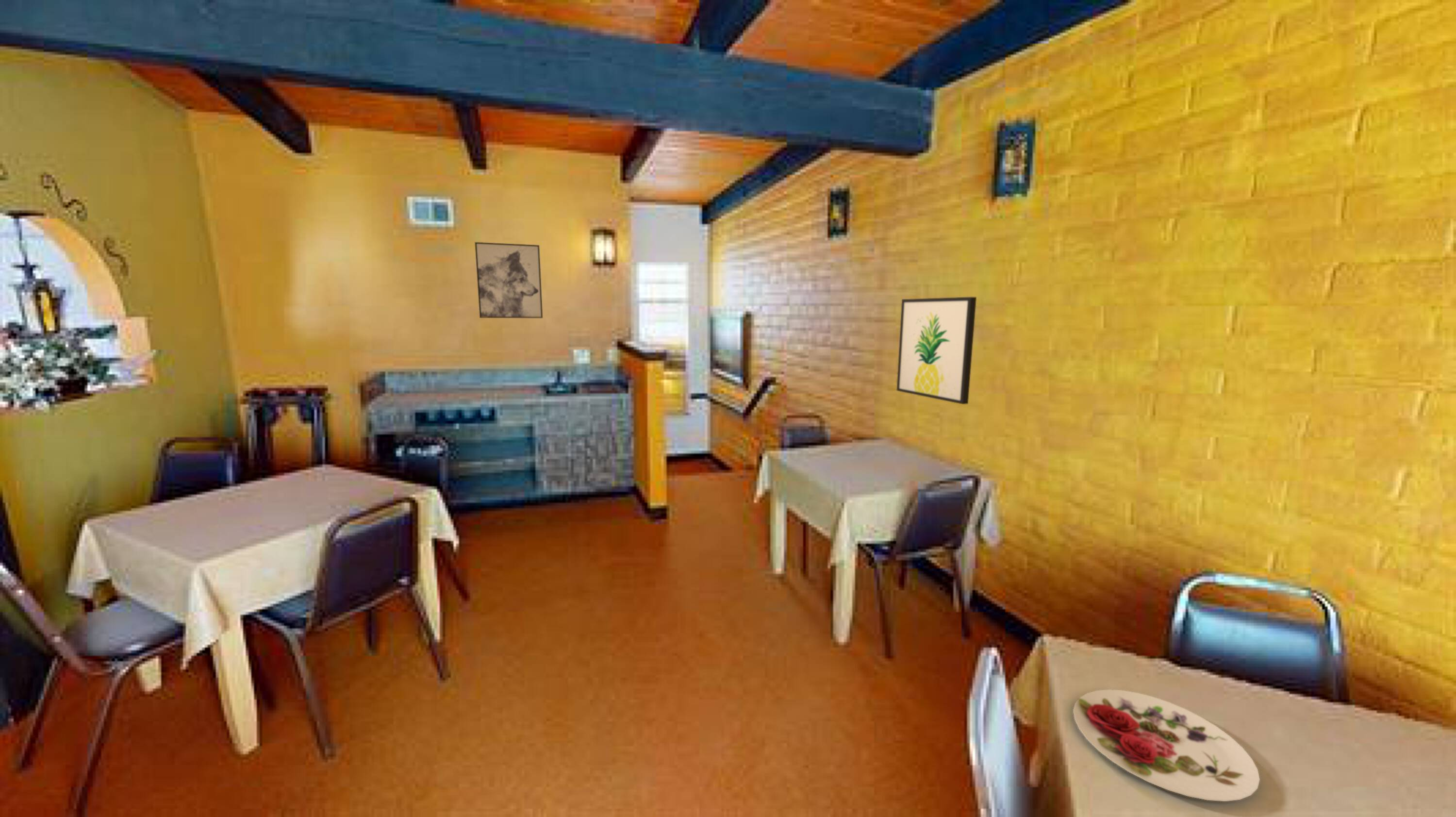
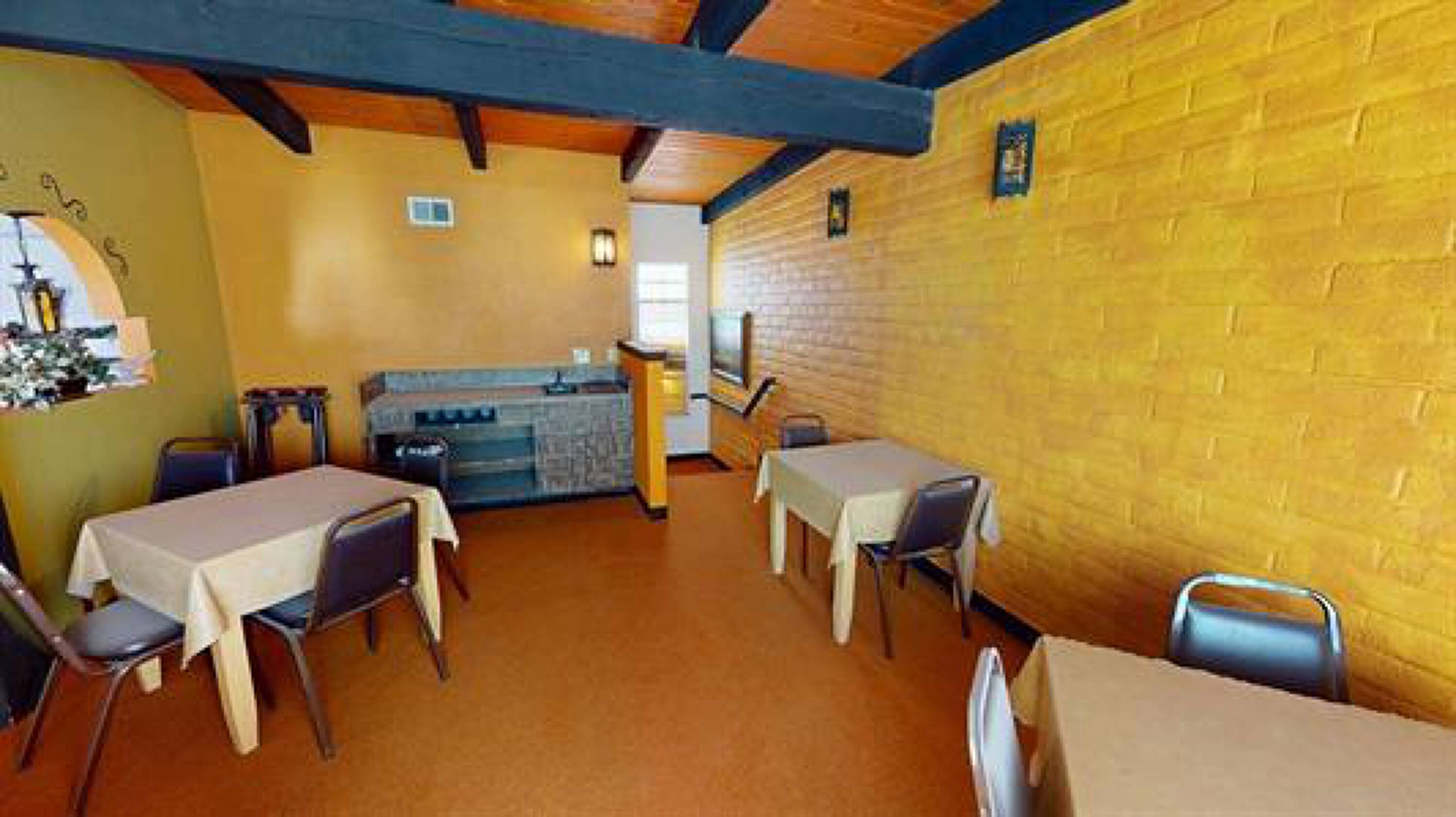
- wall art (510, 281)
- plate (1159, 737)
- wall art (933, 348)
